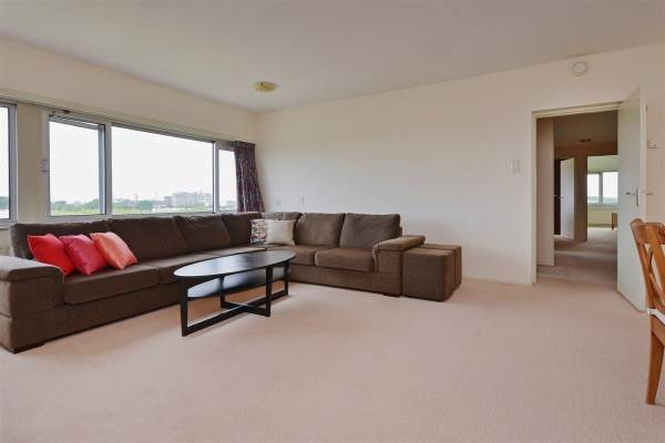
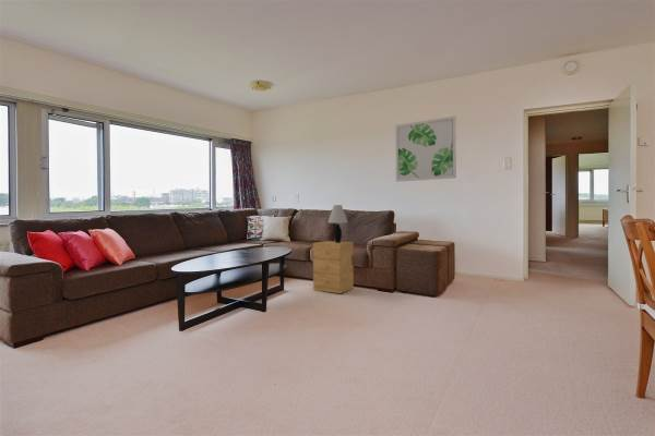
+ nightstand (332, 266)
+ wall art (425, 150)
+ table lamp (337, 223)
